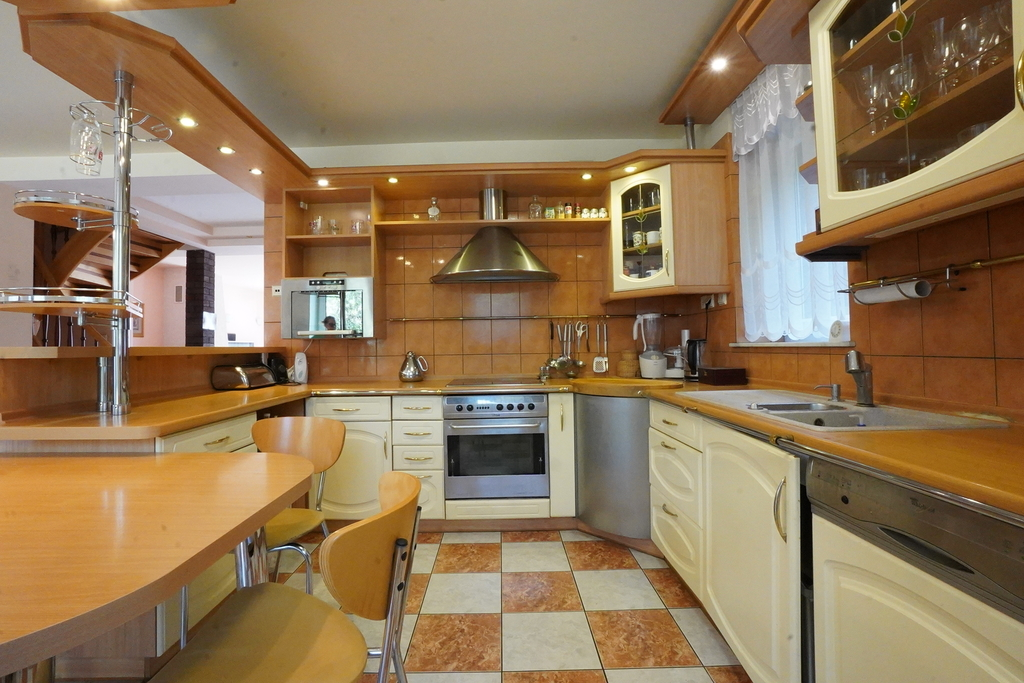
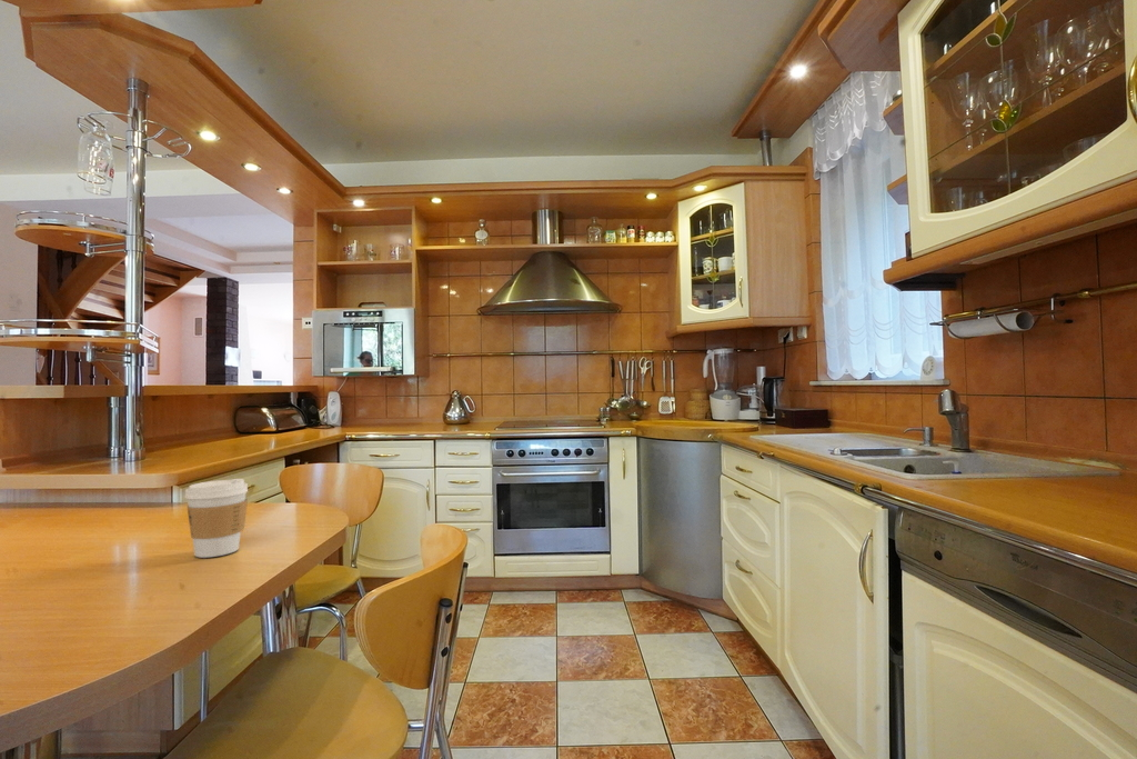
+ coffee cup (217, 516)
